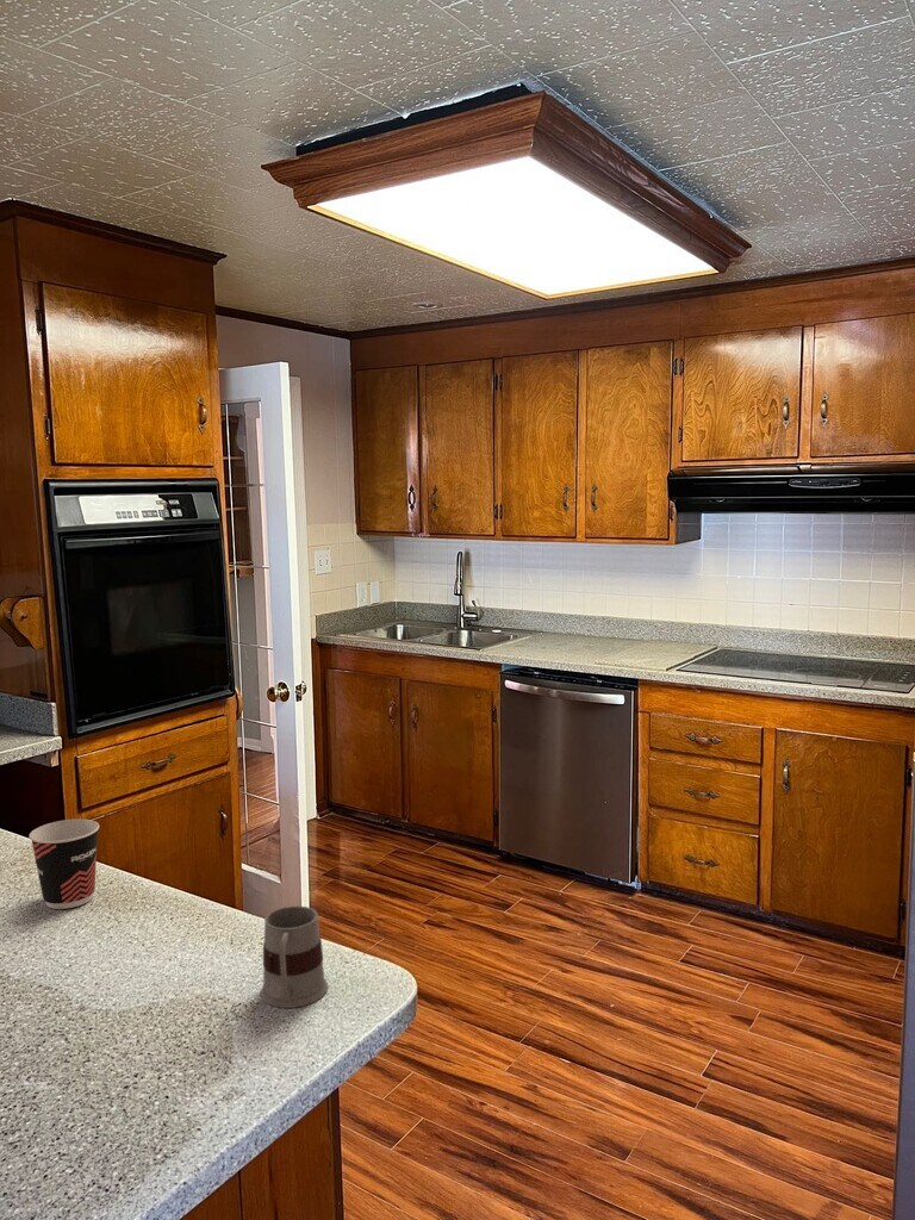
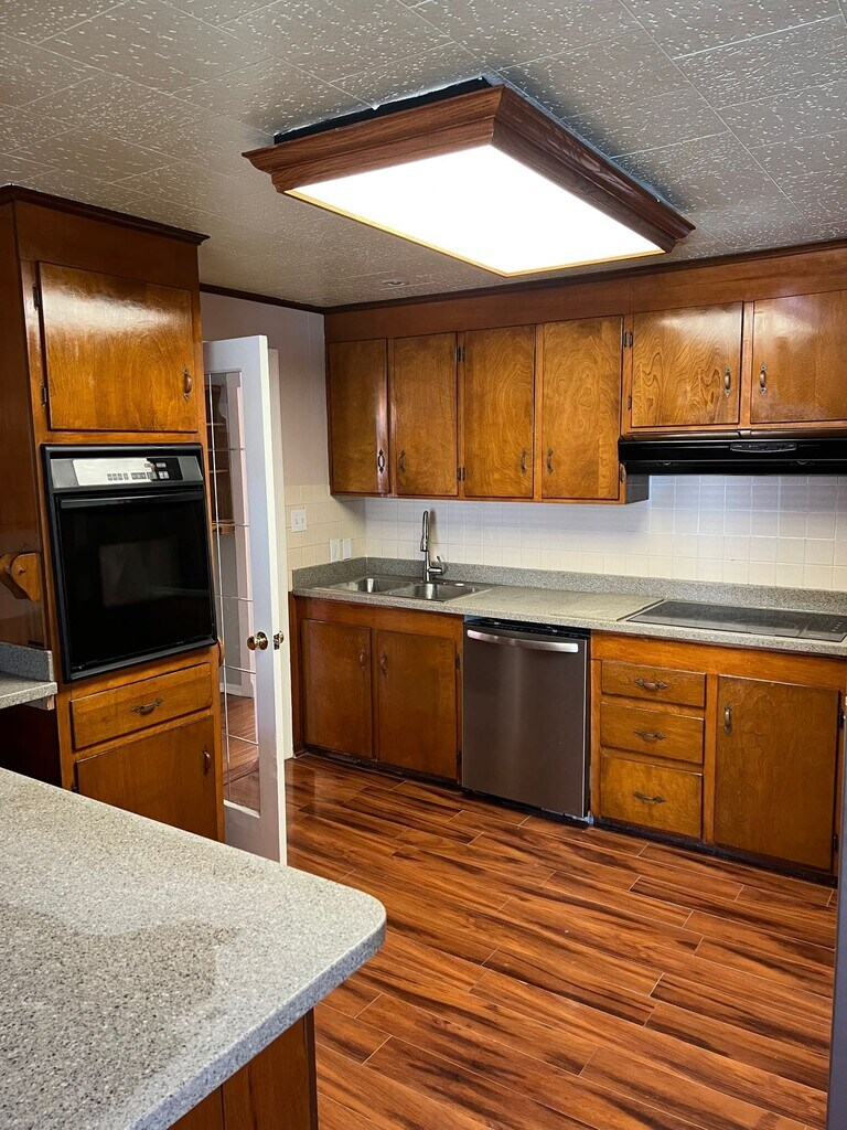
- mug (291, 959)
- cup (67, 864)
